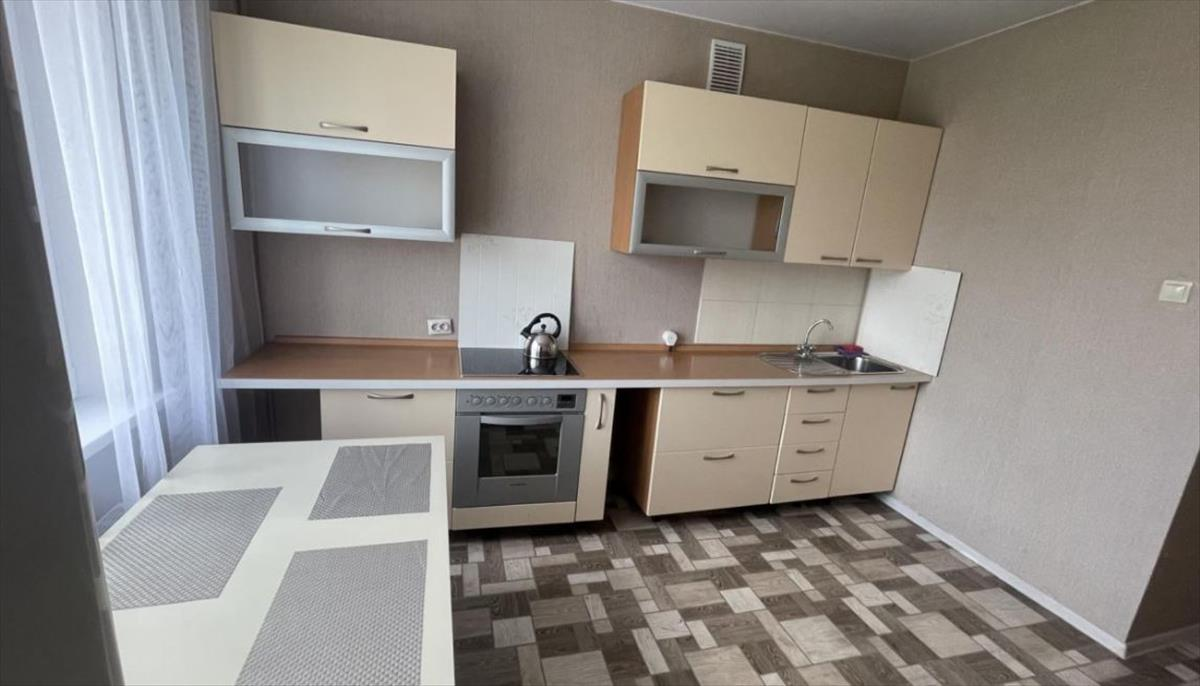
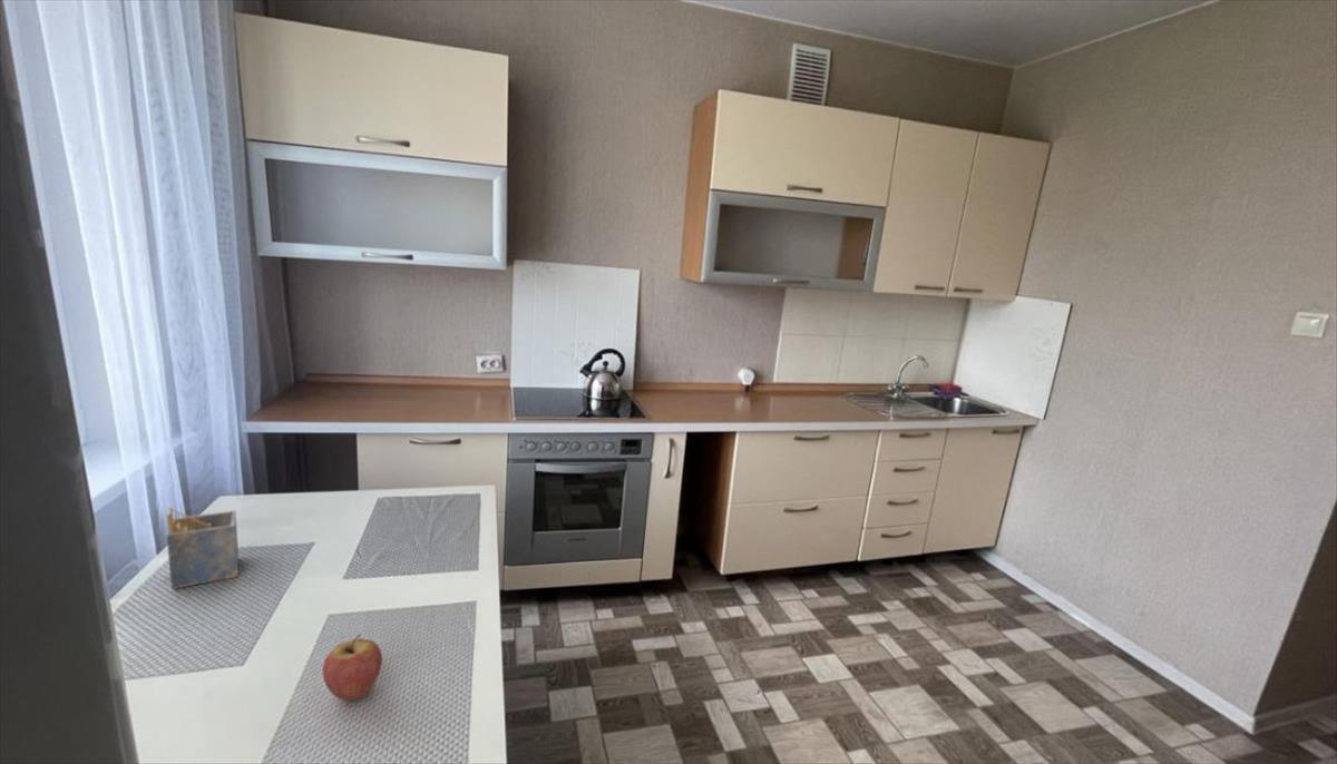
+ napkin holder (202, 539)
+ fruit (352, 665)
